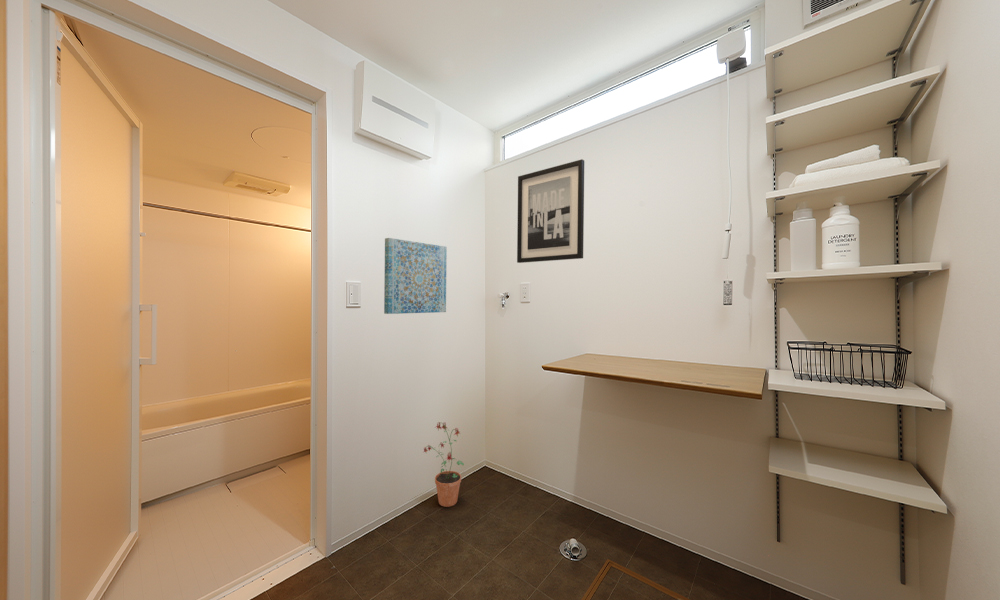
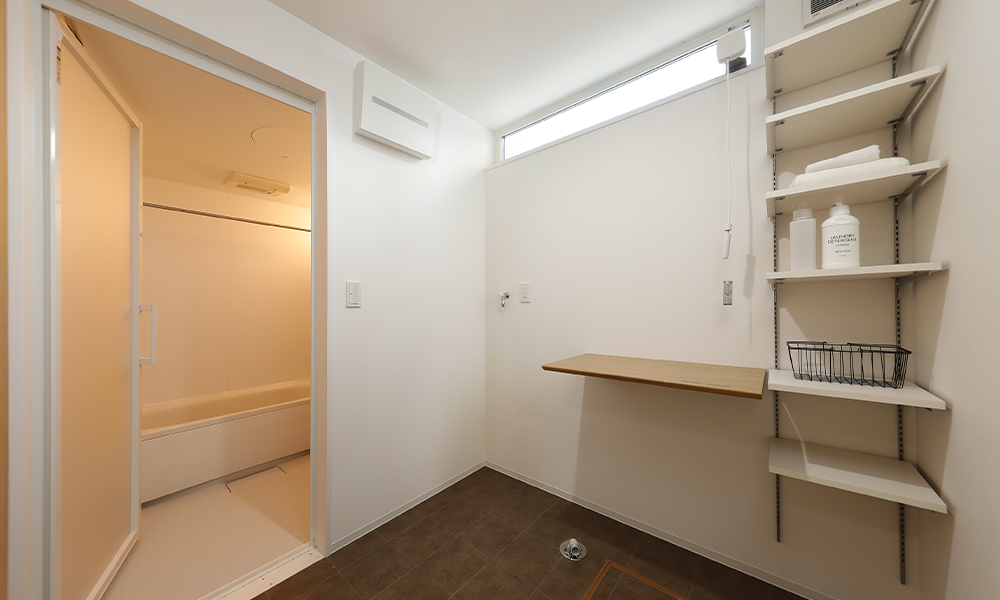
- wall art (417, 277)
- potted plant (445, 463)
- wall art (548, 214)
